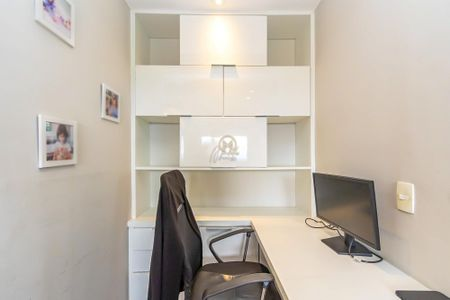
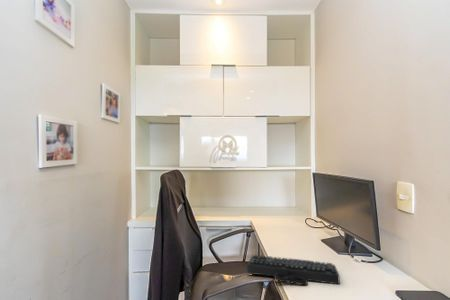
+ keyboard (291, 268)
